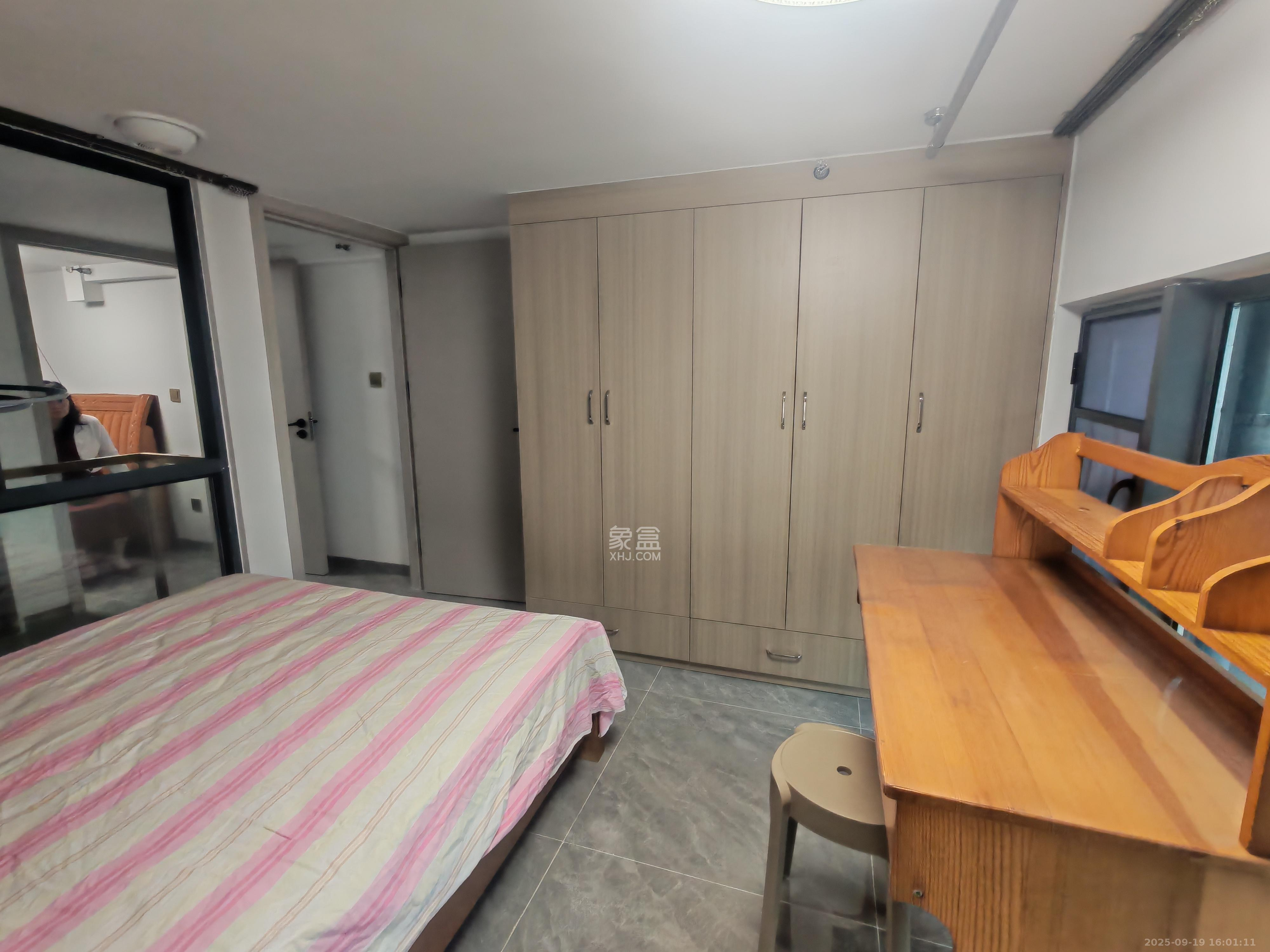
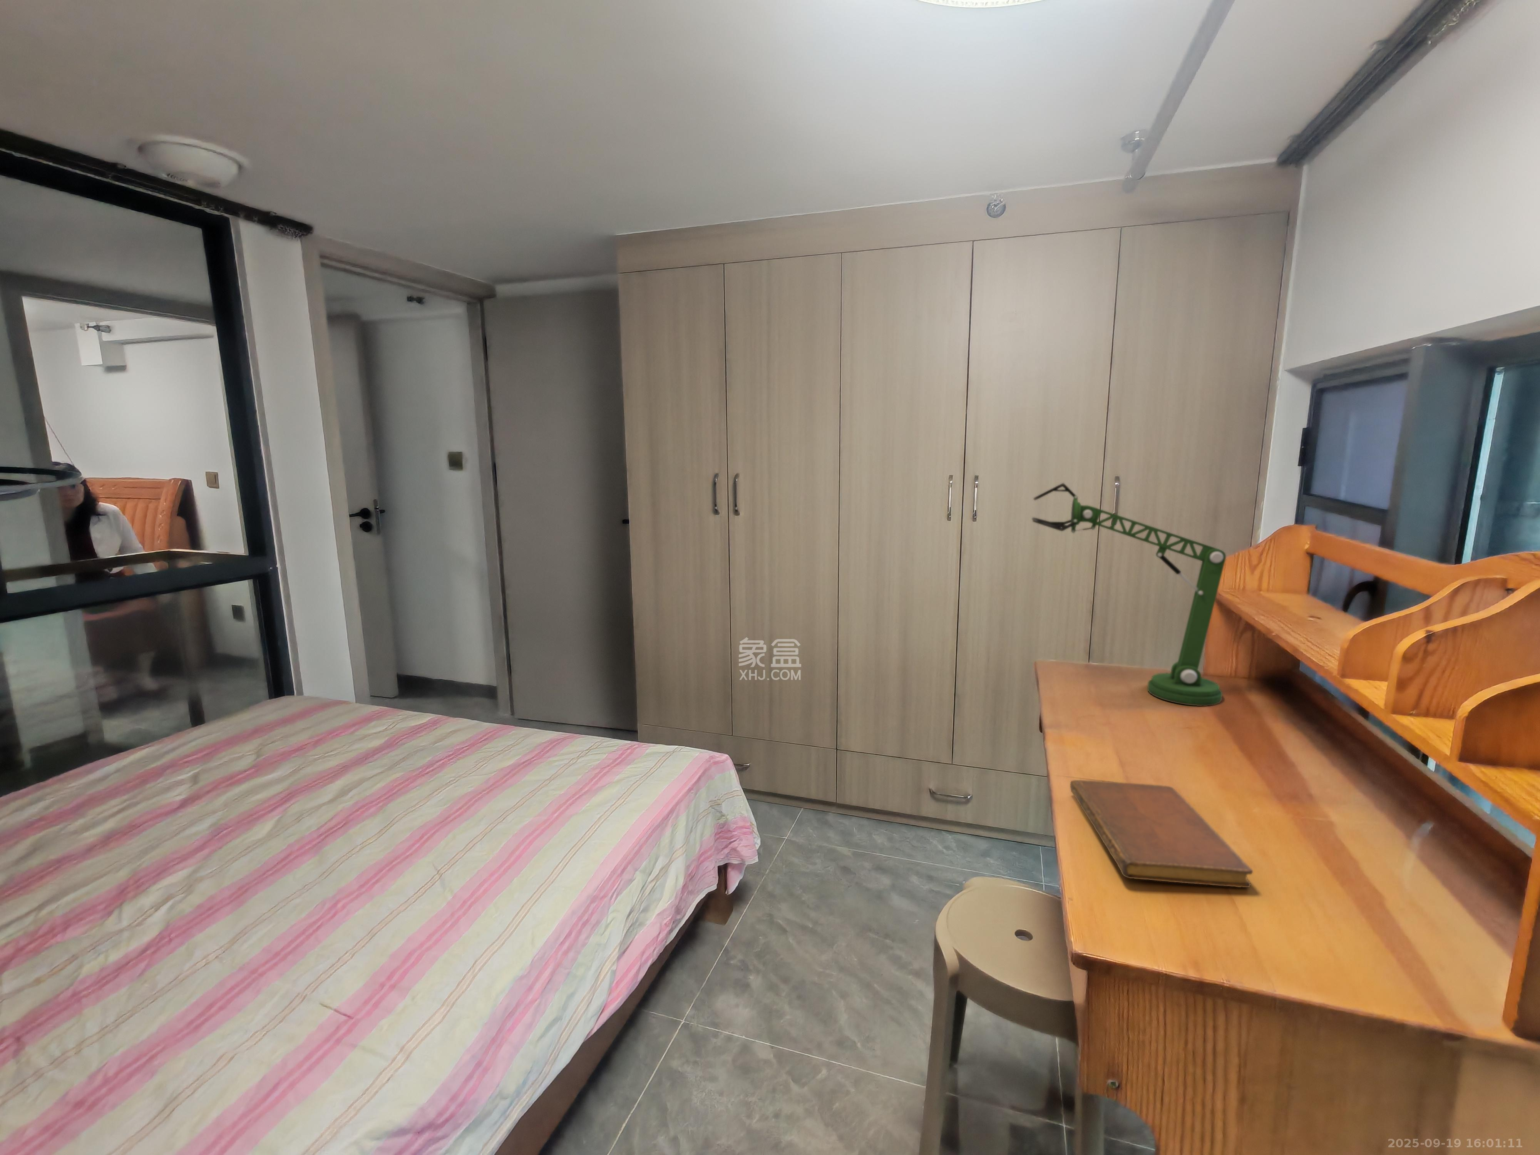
+ desk lamp (1157, 557)
+ notebook (1150, 826)
